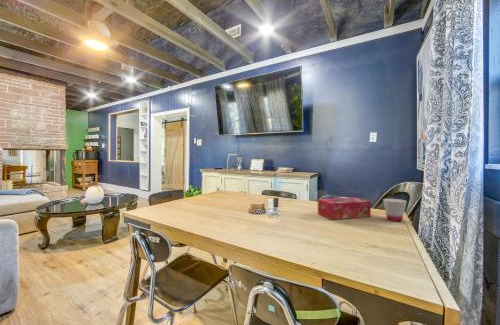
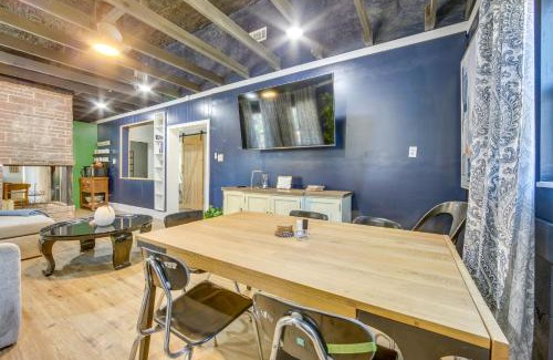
- cup (394, 210)
- tissue box (343, 207)
